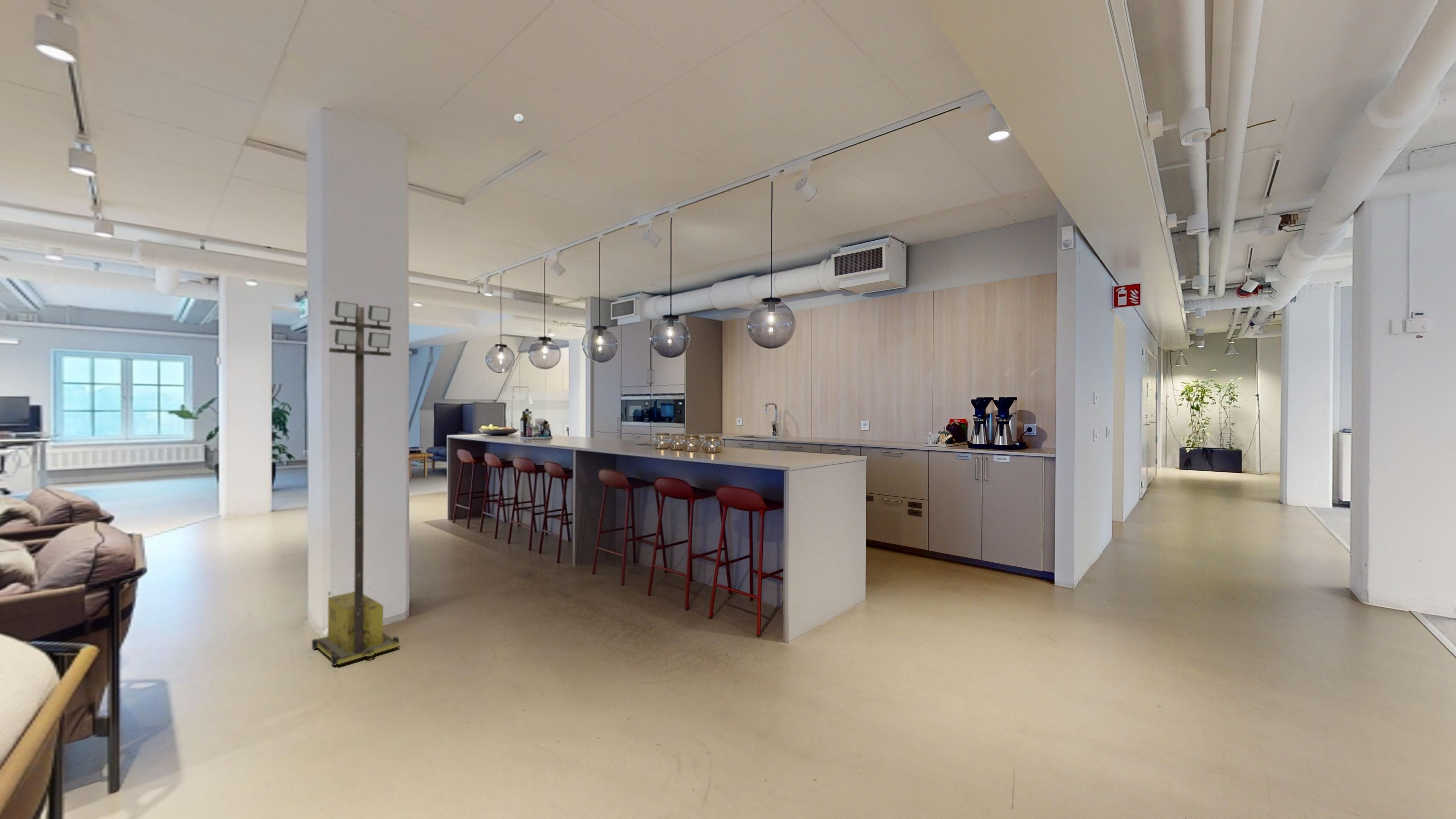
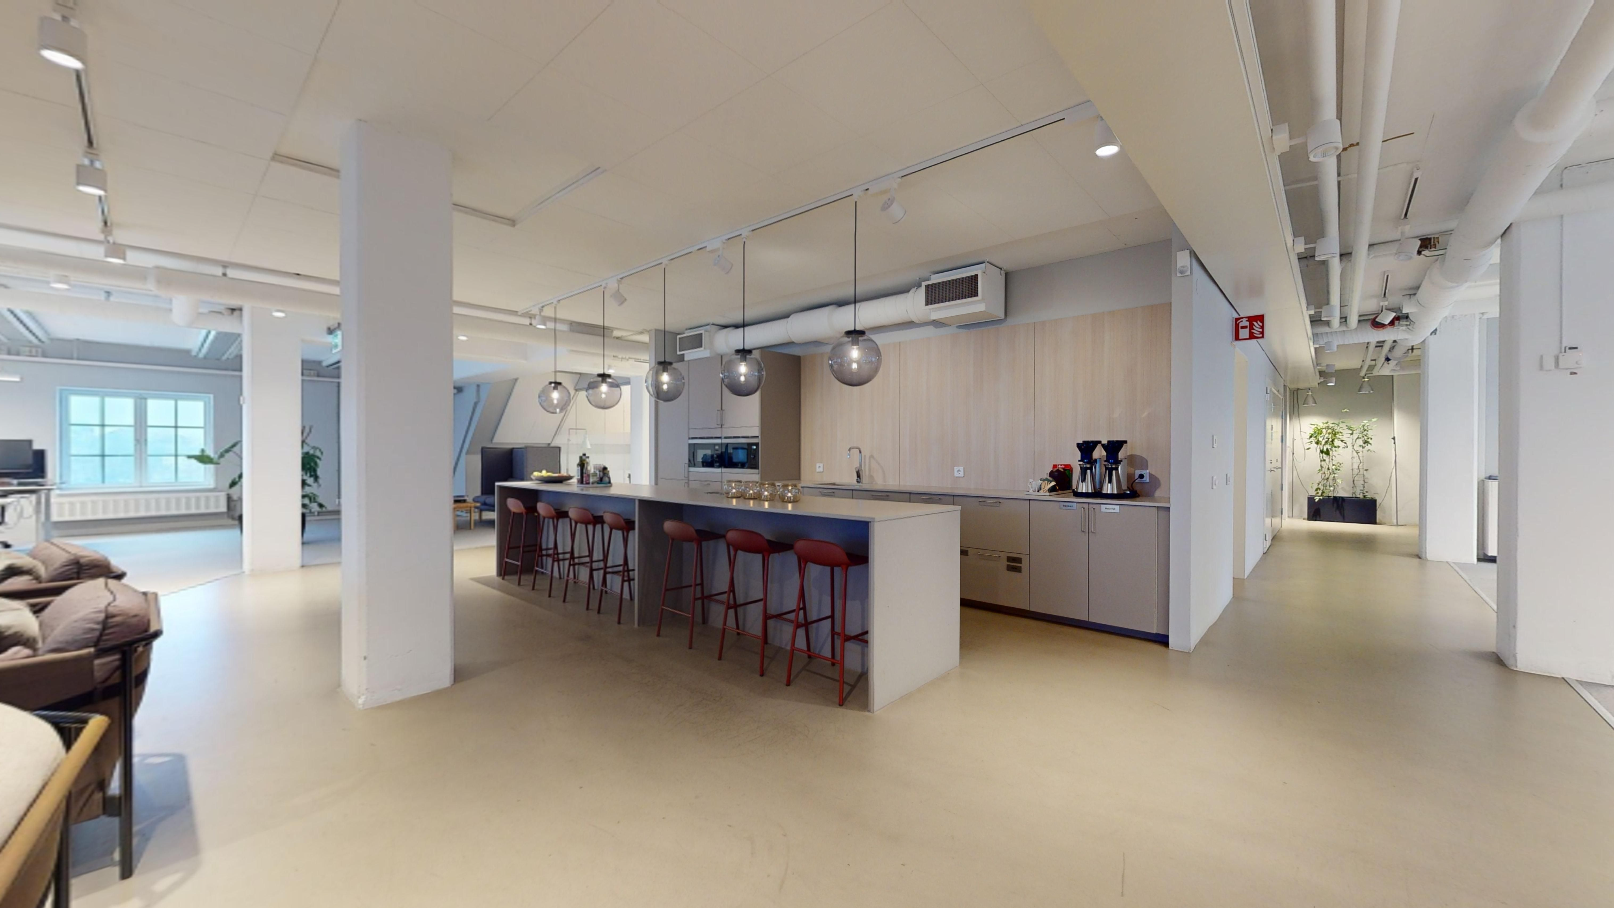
- smoke detector (519, 119)
- portable light tower (355, 479)
